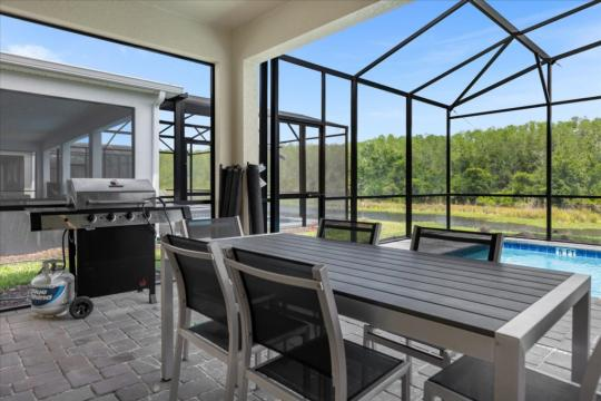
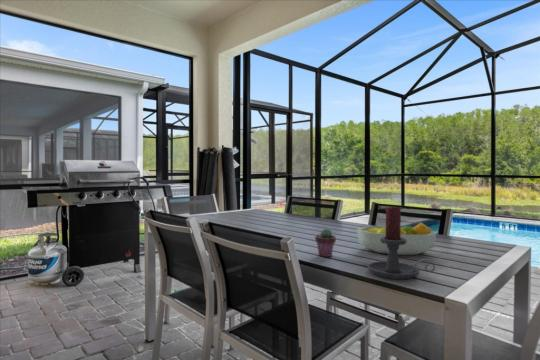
+ potted succulent (325, 241)
+ candle holder (400, 239)
+ fruit bowl (400, 234)
